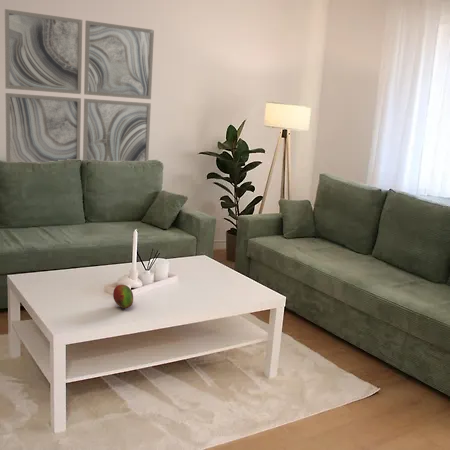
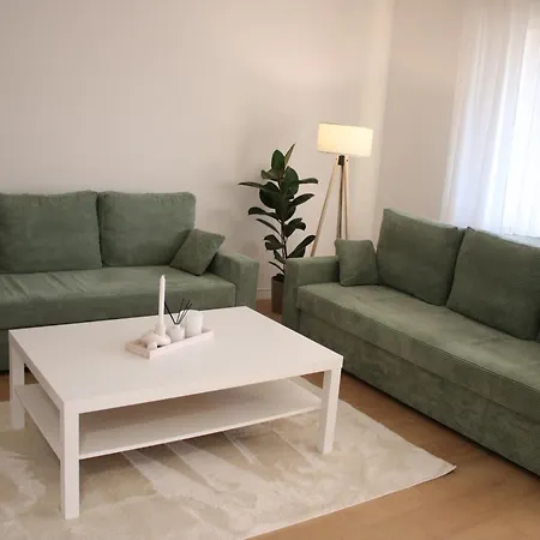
- wall art (80, 98)
- fruit (123, 296)
